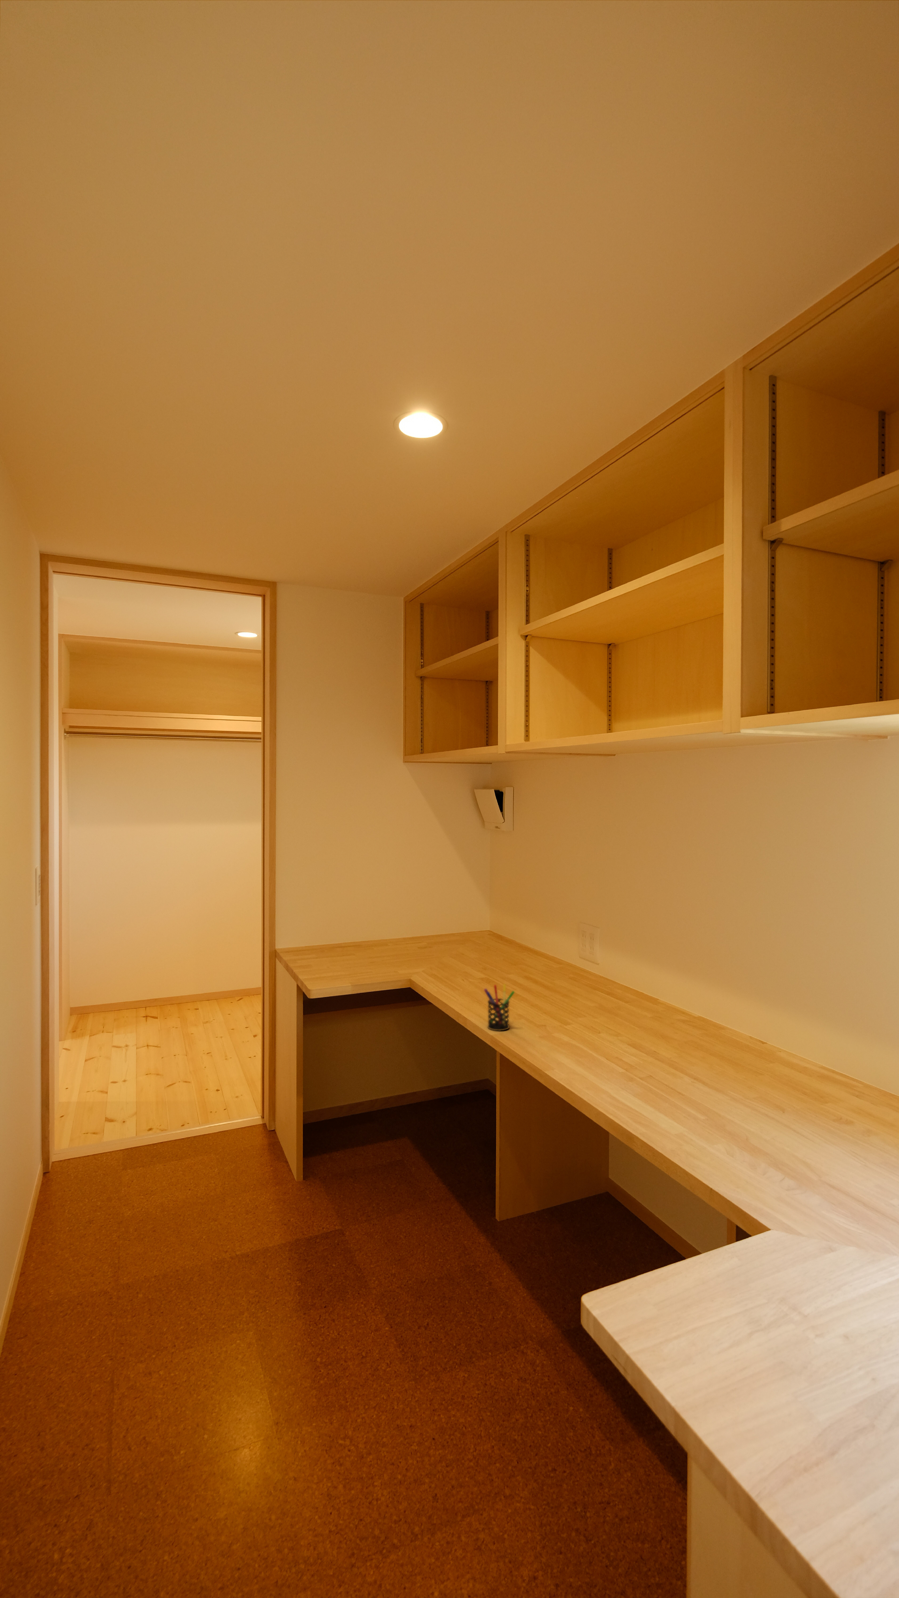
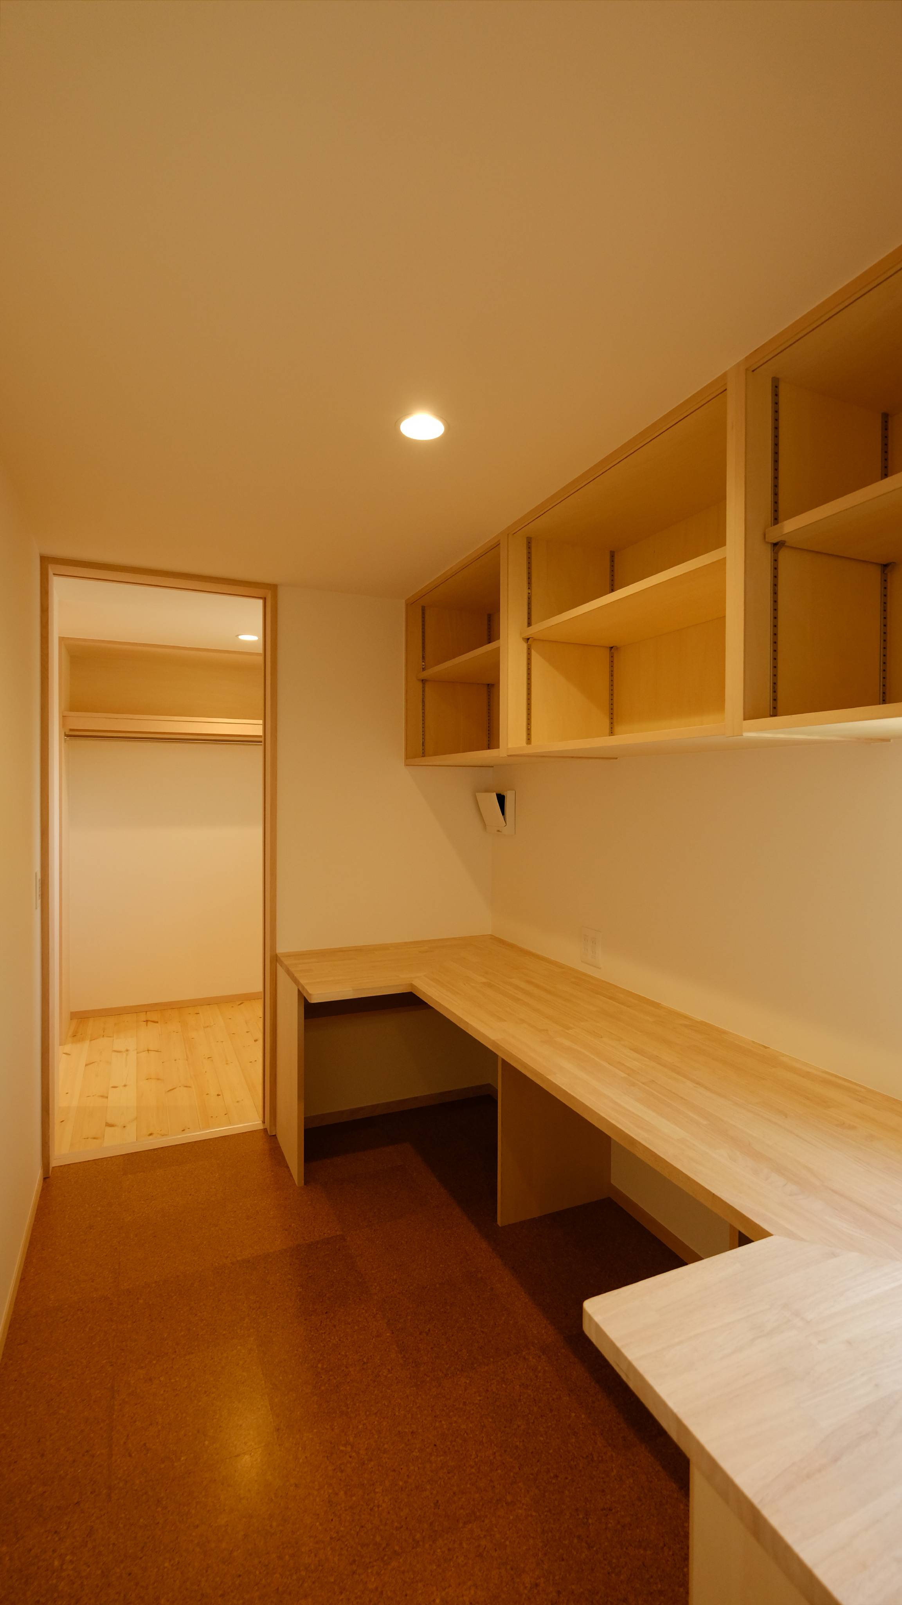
- pen holder (501, 1005)
